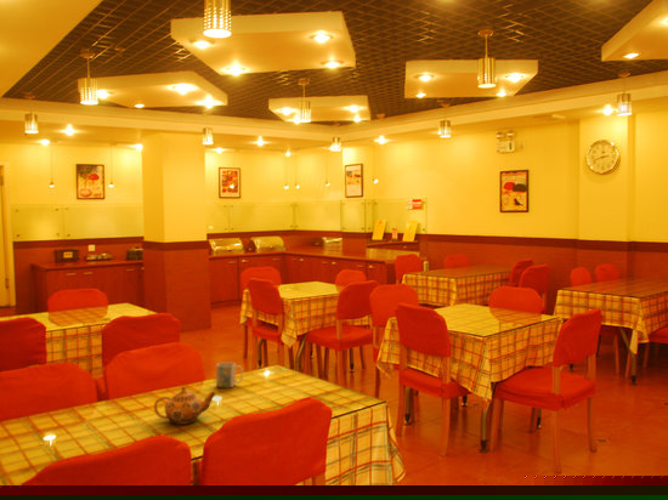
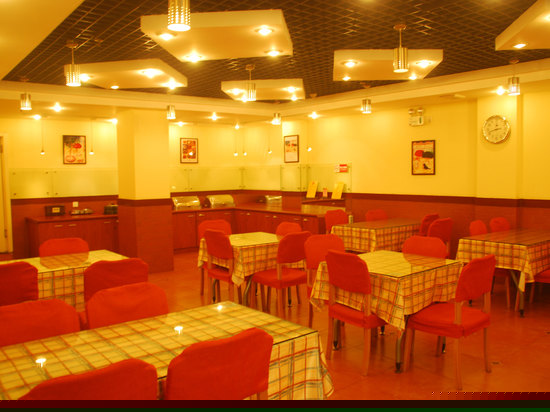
- mug (228, 374)
- teapot (185, 403)
